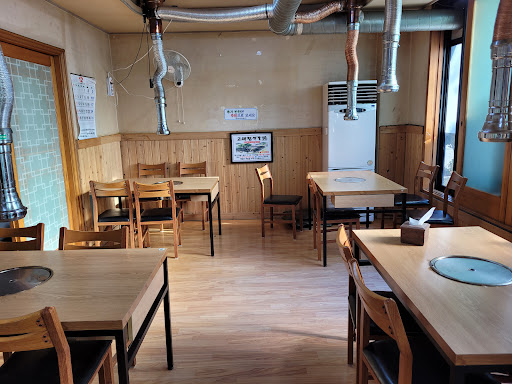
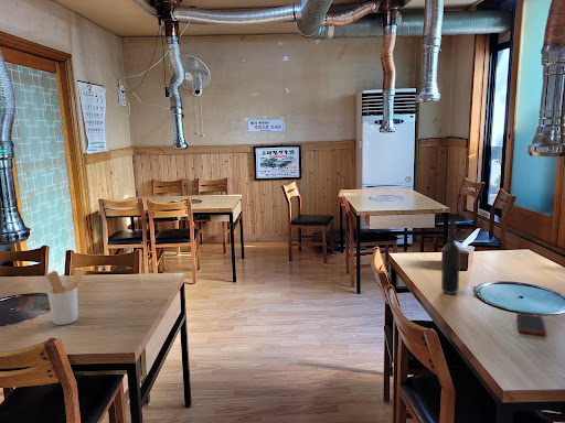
+ cell phone (530, 324)
+ bottle (450, 256)
+ utensil holder (70, 294)
